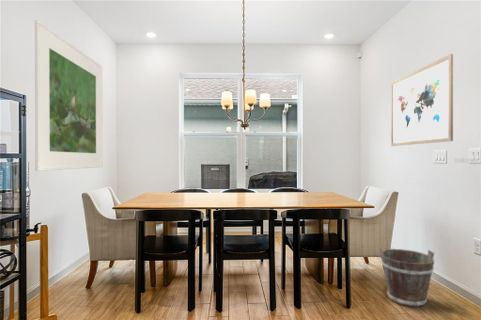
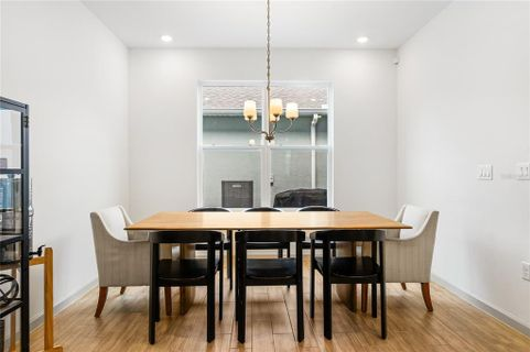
- wall art (417, 107)
- bucket (406, 274)
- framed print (75, 108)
